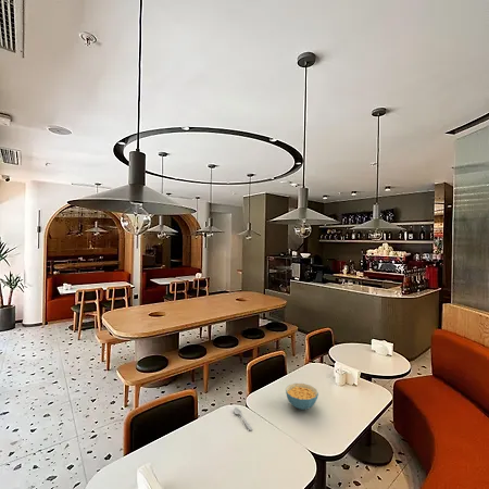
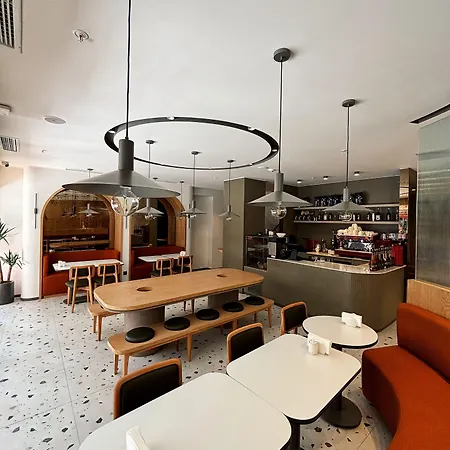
- spoon (242, 417)
- cereal bowl (301, 398)
